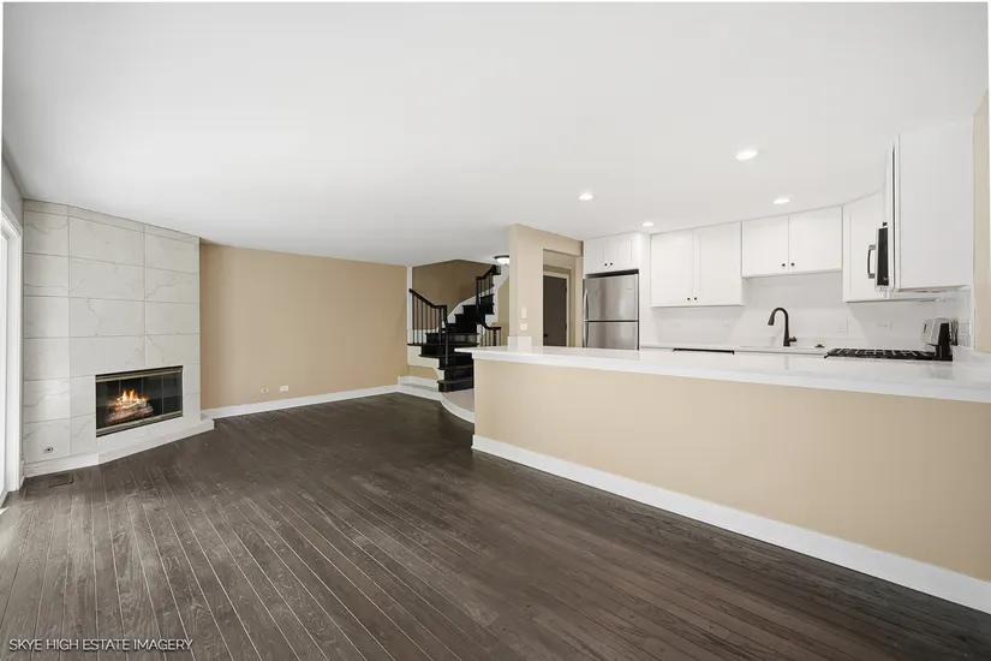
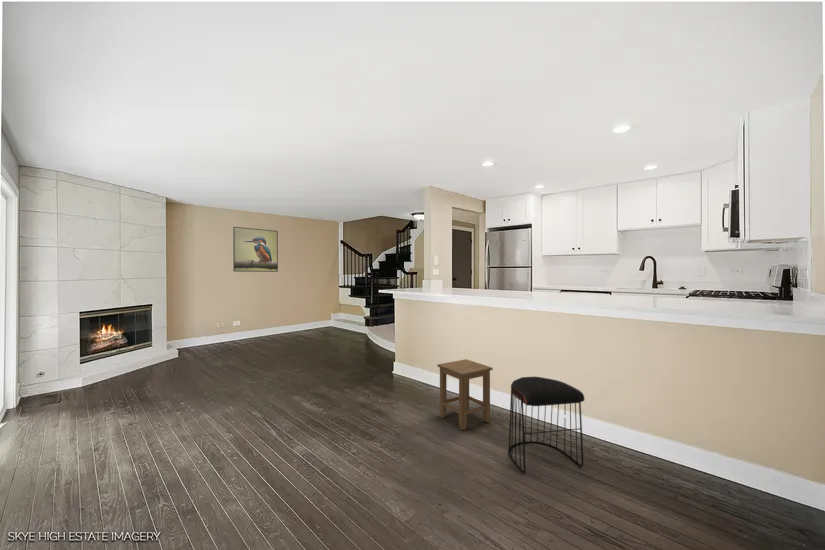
+ stool (464, 392)
+ stool (538, 420)
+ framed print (256, 250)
